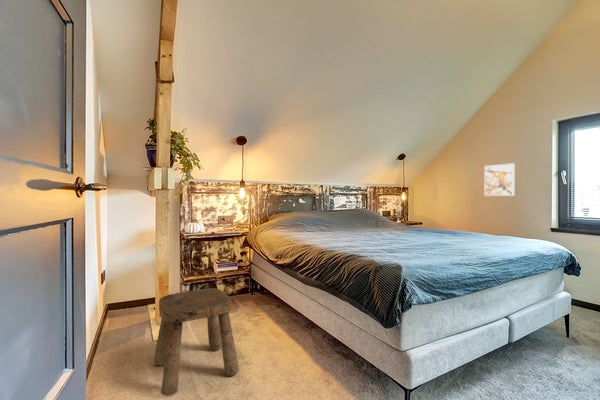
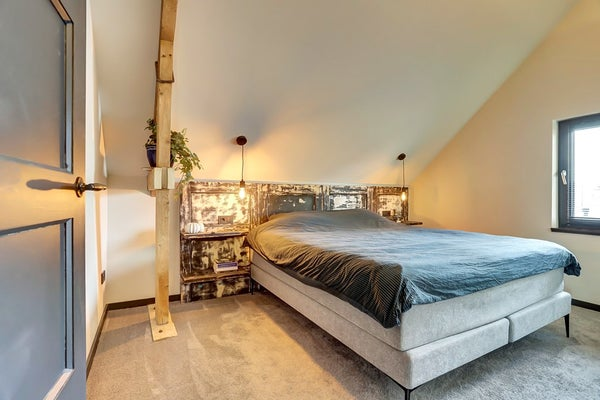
- stool (208, 333)
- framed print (498, 180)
